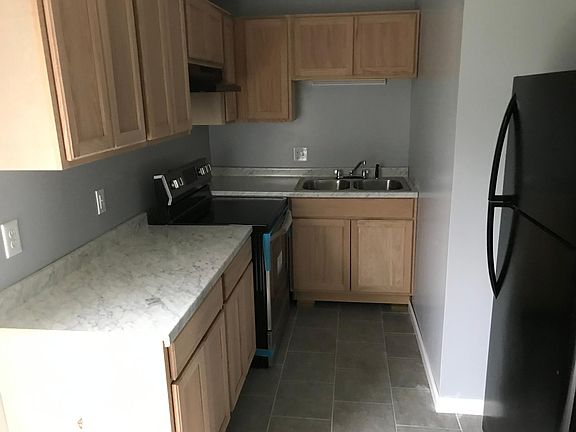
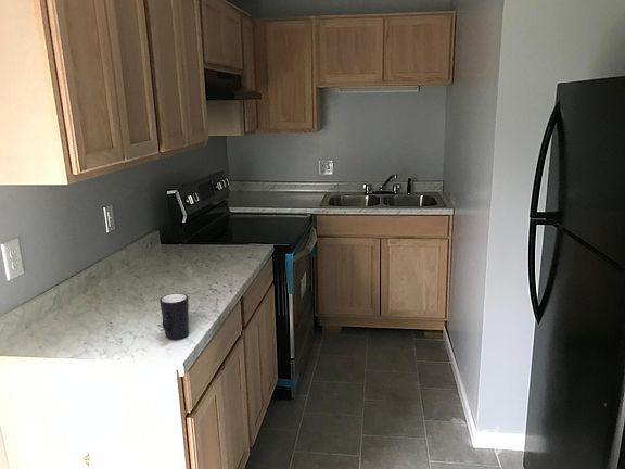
+ mug (173, 318)
